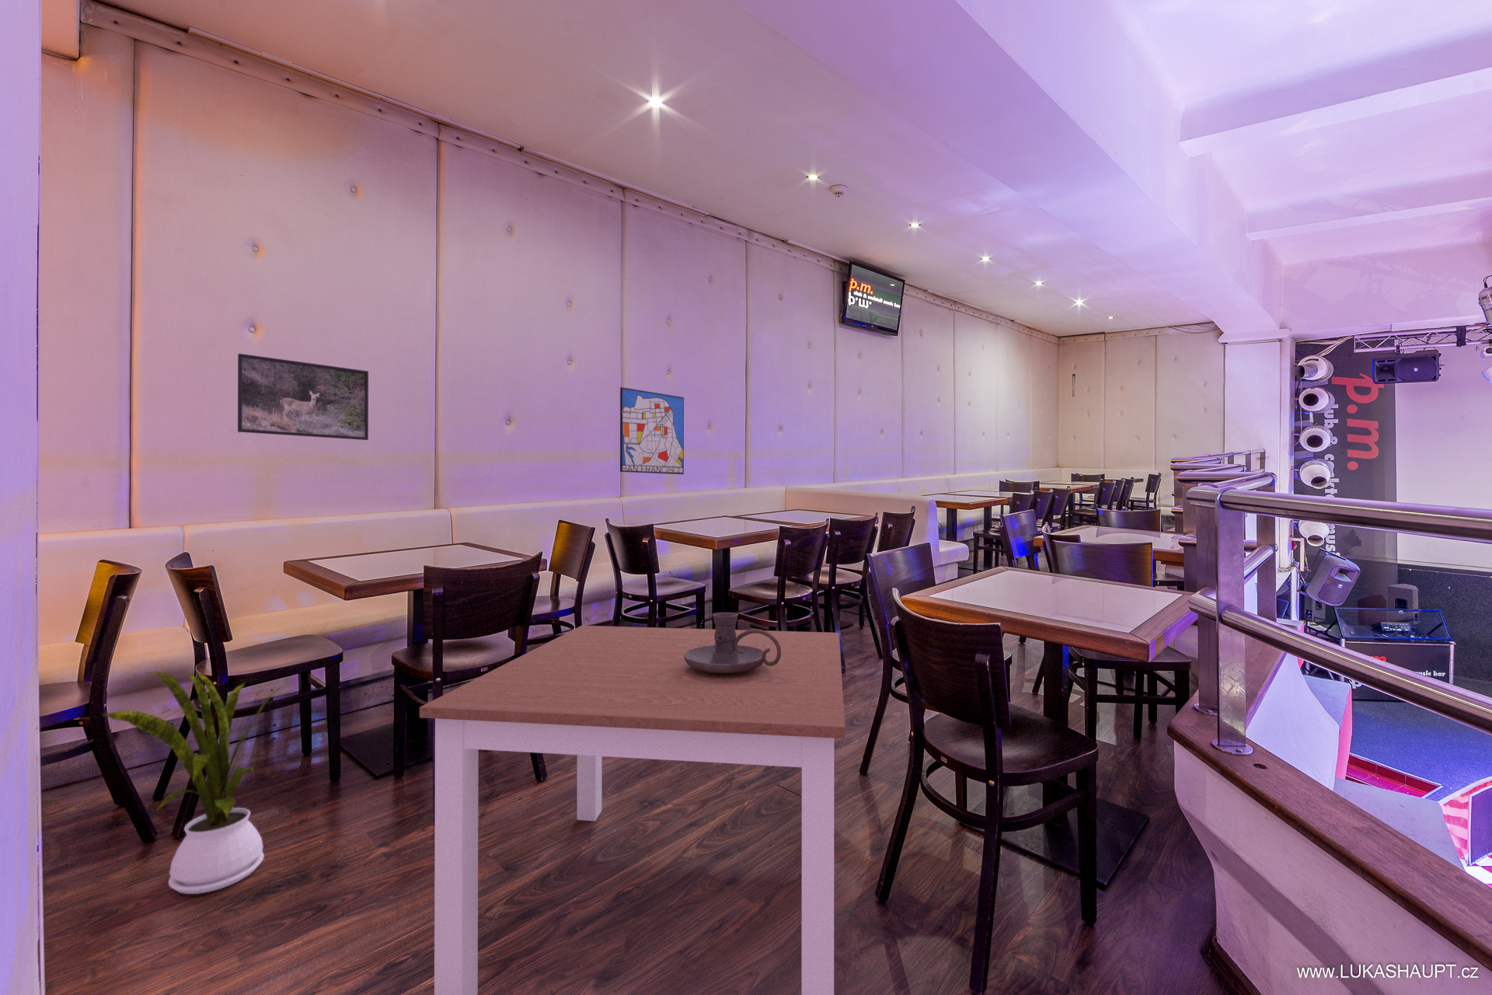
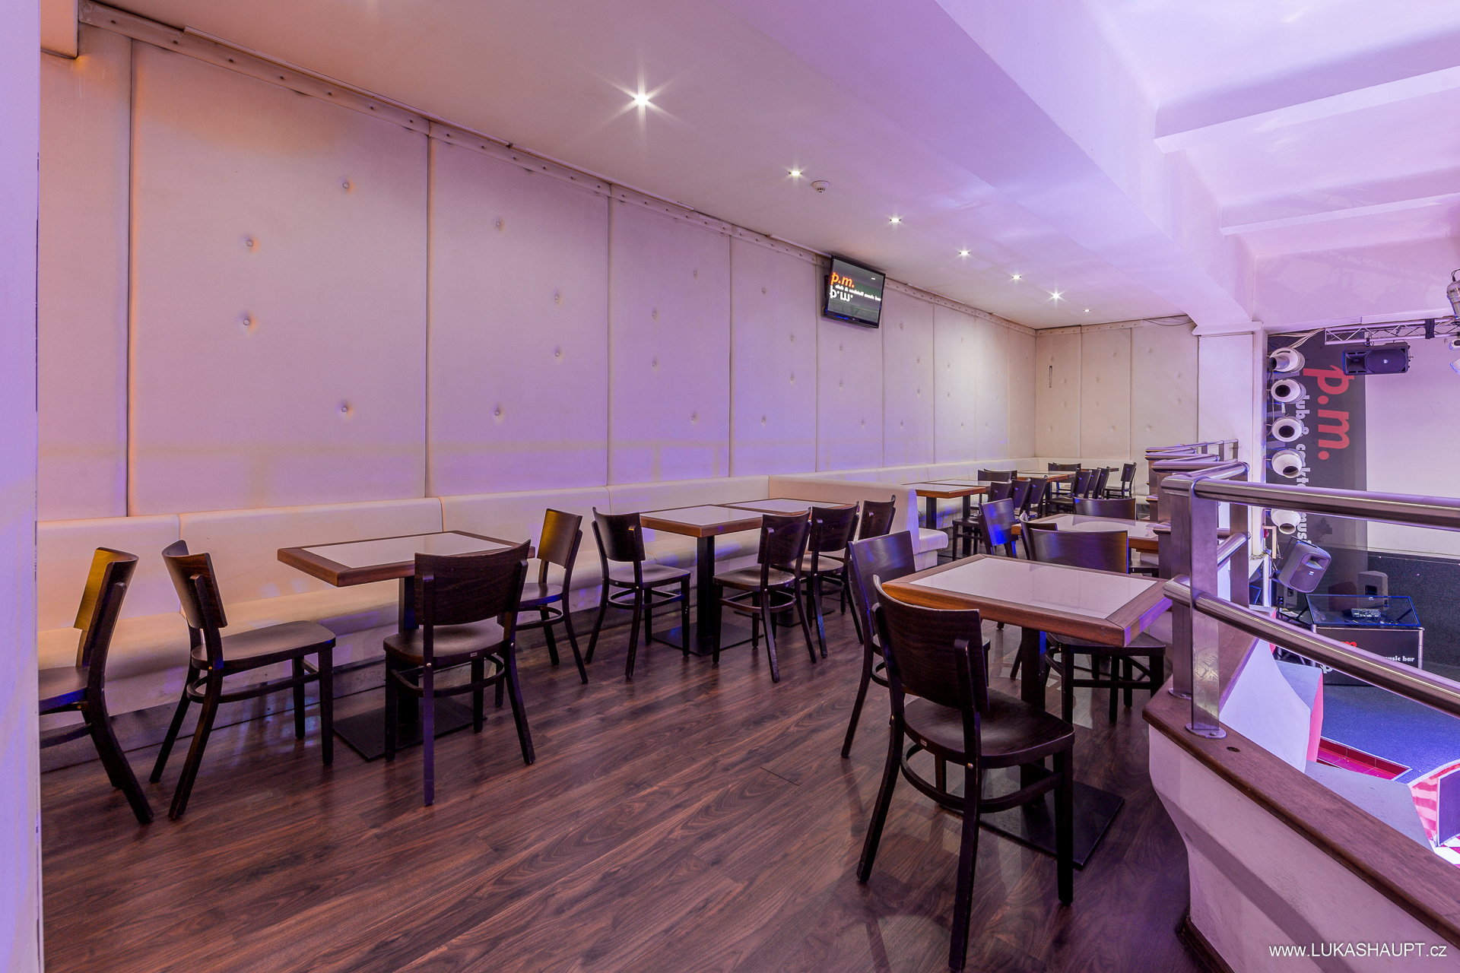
- house plant (209, 766)
- candle holder (734, 642)
- dining table (679, 761)
- wall art (653, 432)
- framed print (306, 400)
